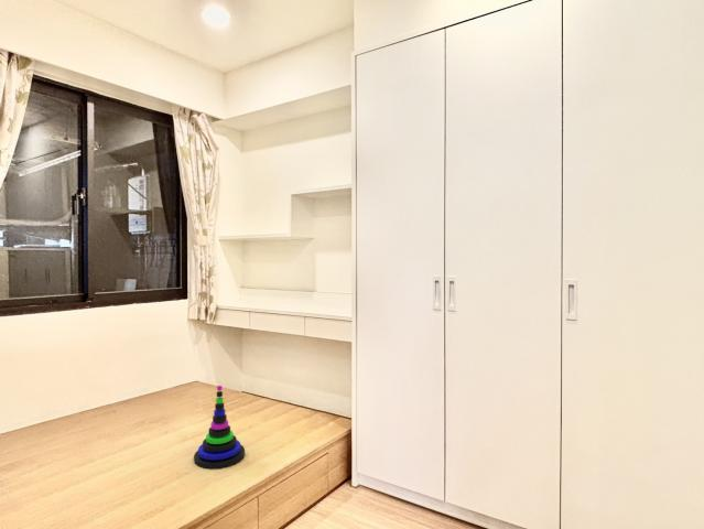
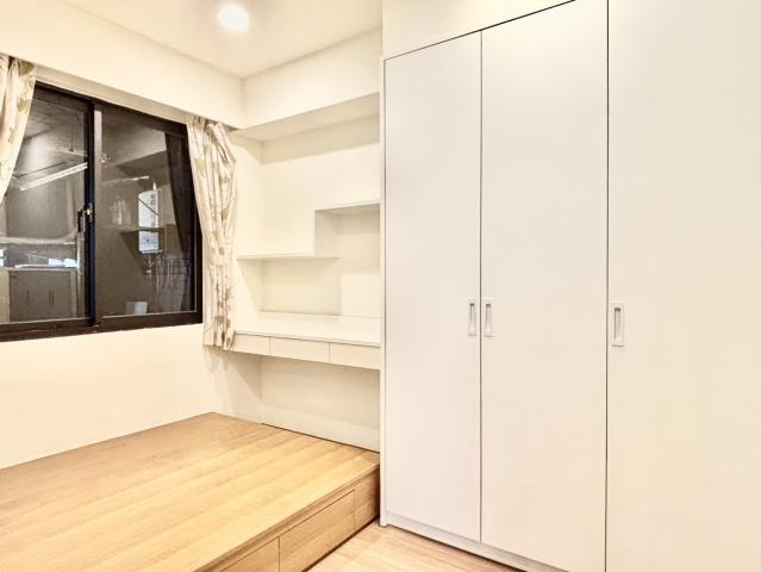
- stacking toy (219, 421)
